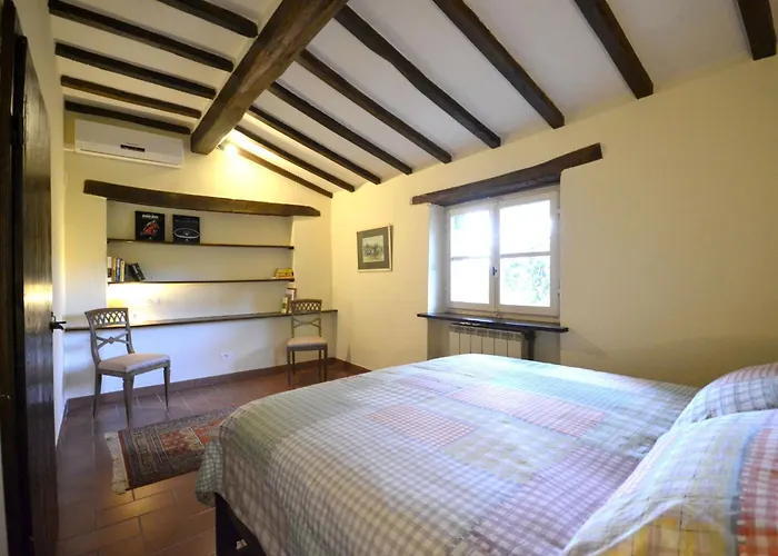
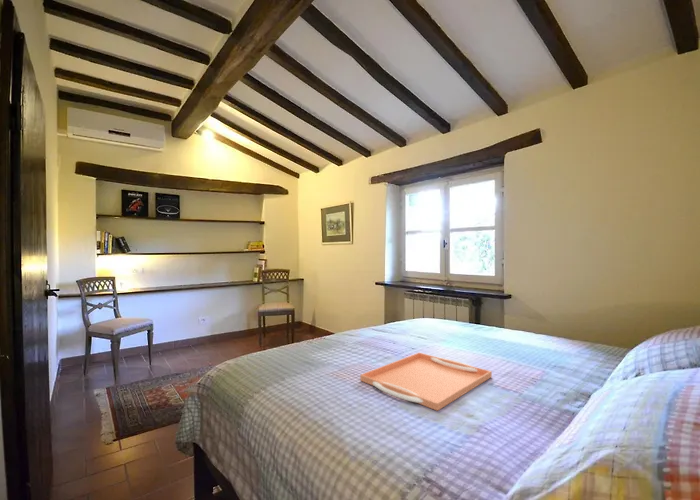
+ serving tray (426, 375)
